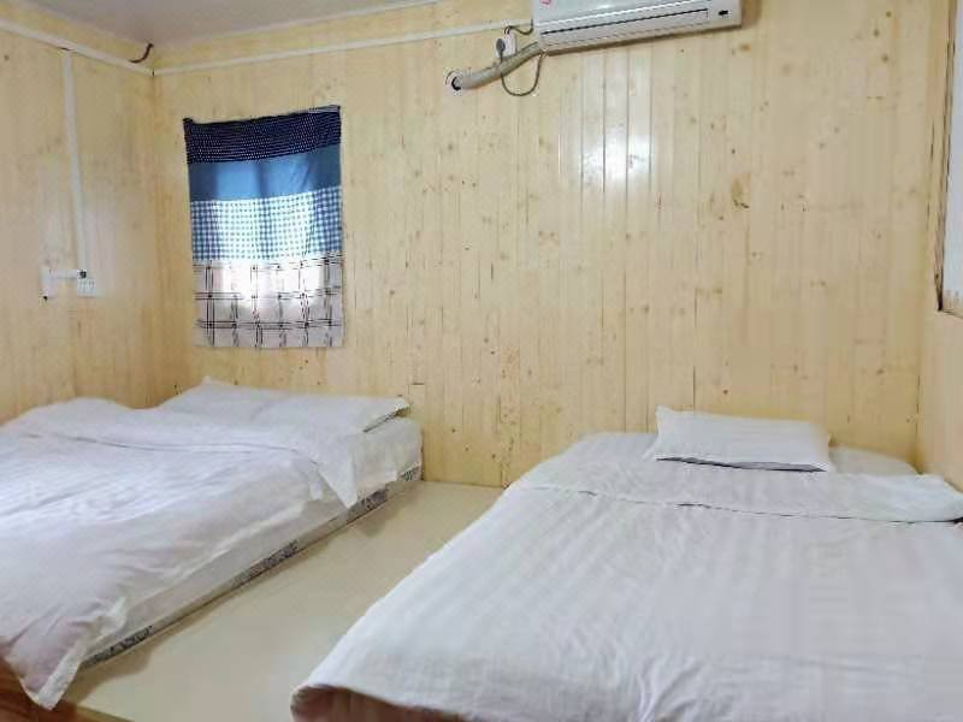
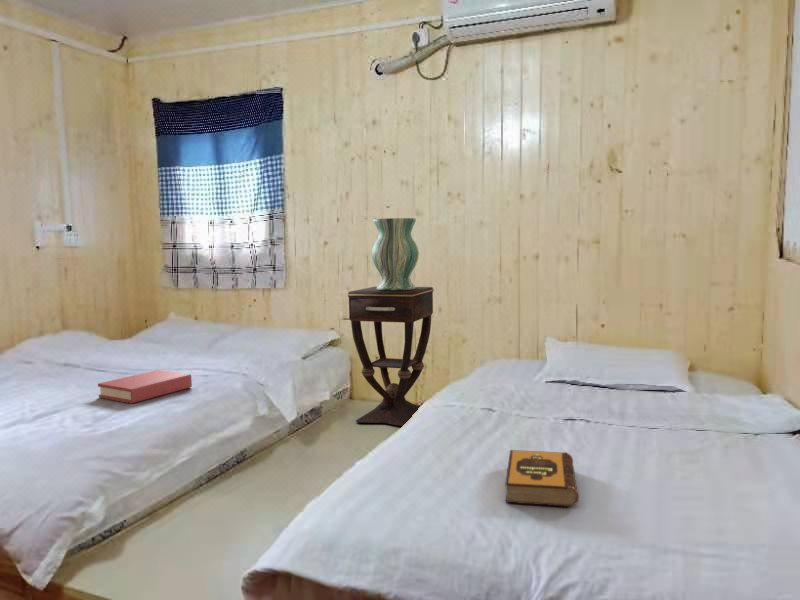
+ side table (391, 358)
+ hardback book (146, 385)
+ hardback book (541, 475)
+ vase (395, 254)
